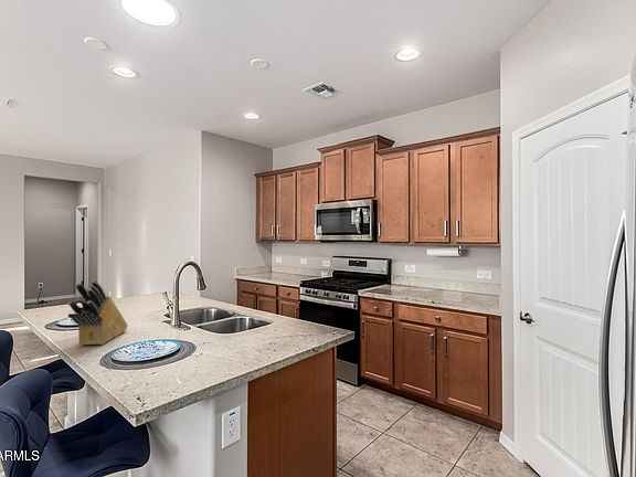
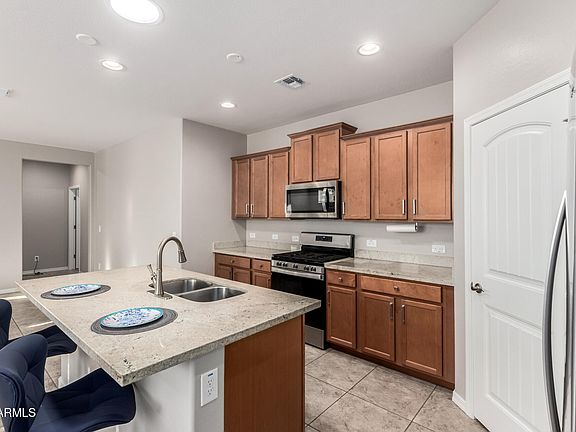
- knife block (99, 308)
